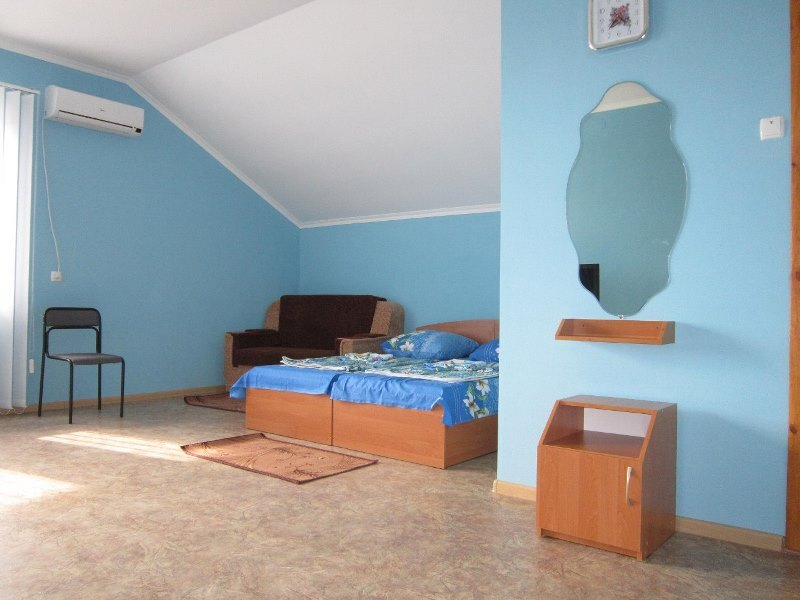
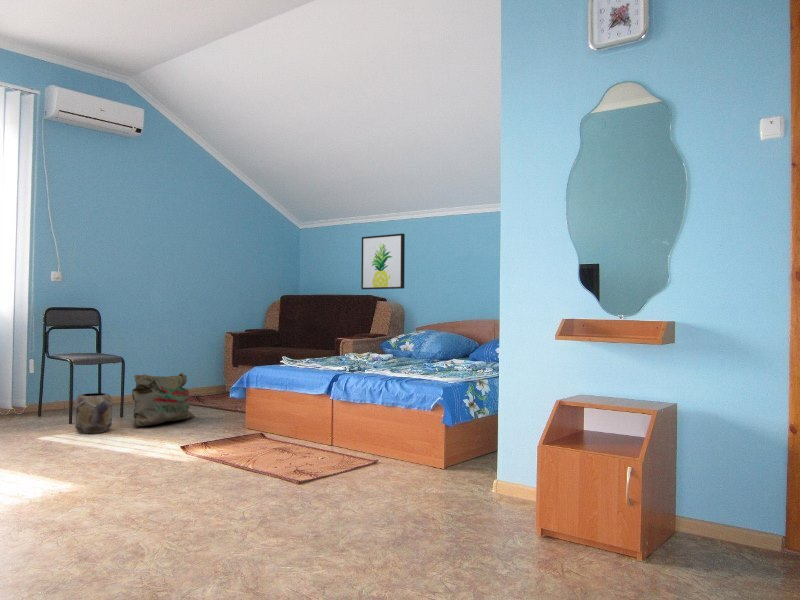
+ wall art (382, 262)
+ planter (93, 412)
+ bag (162, 397)
